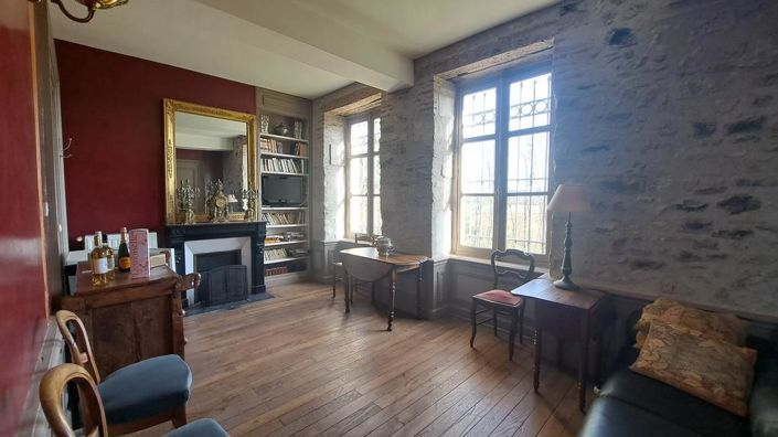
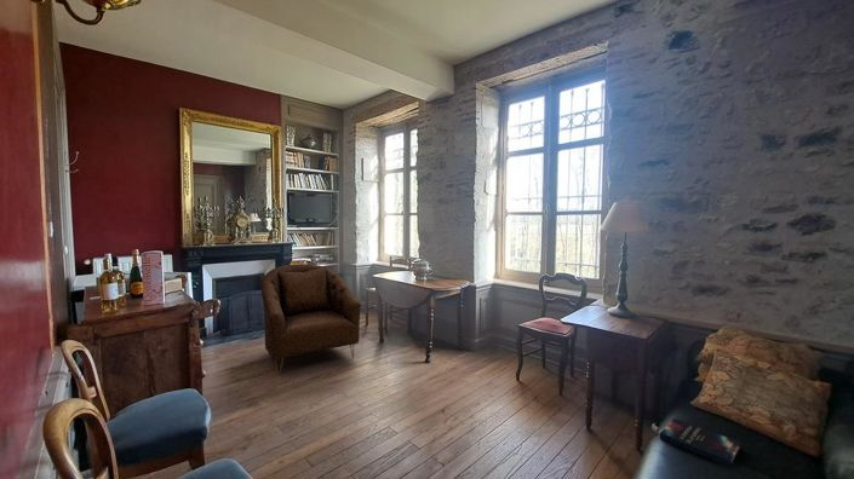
+ armchair (308, 311)
+ hardback book (699, 439)
